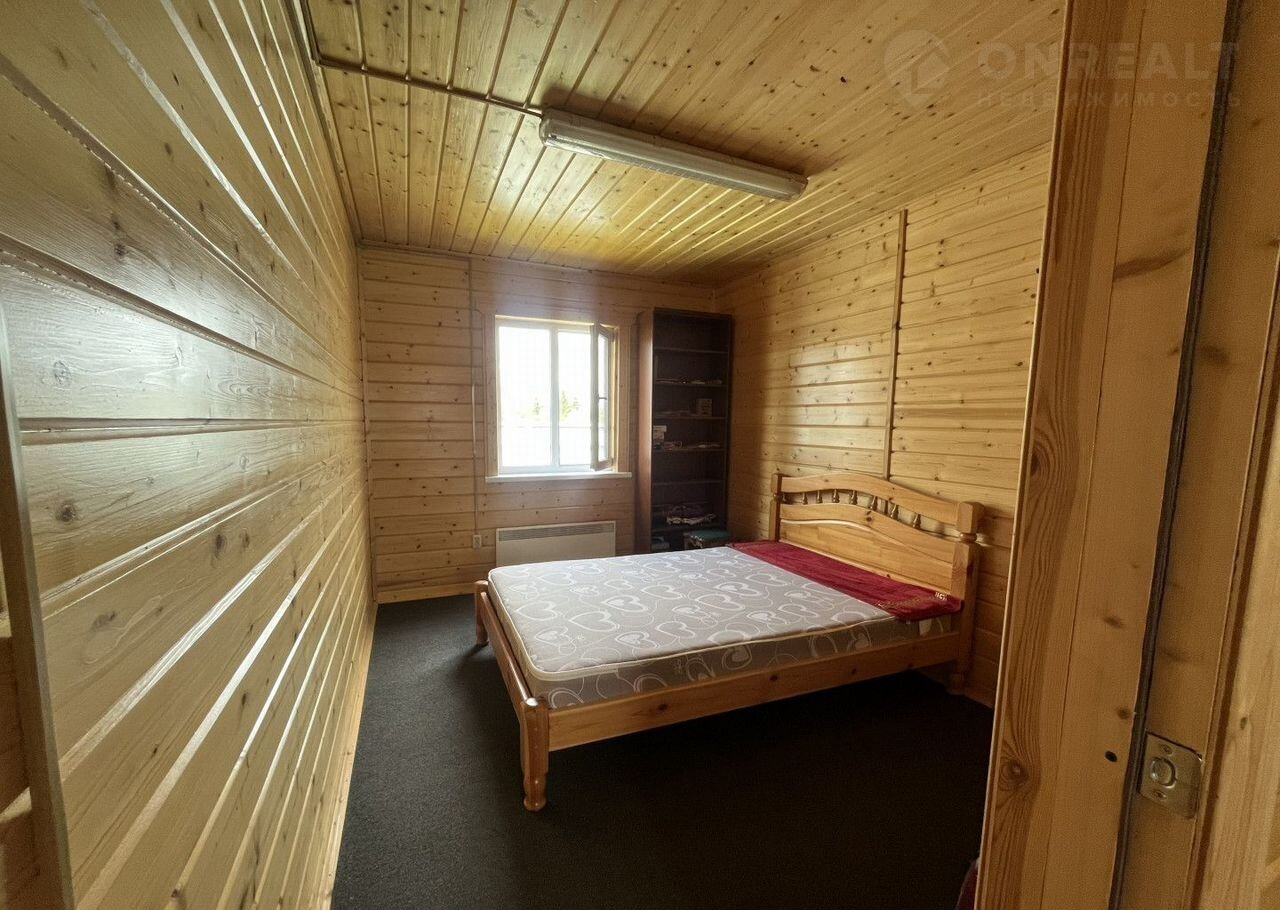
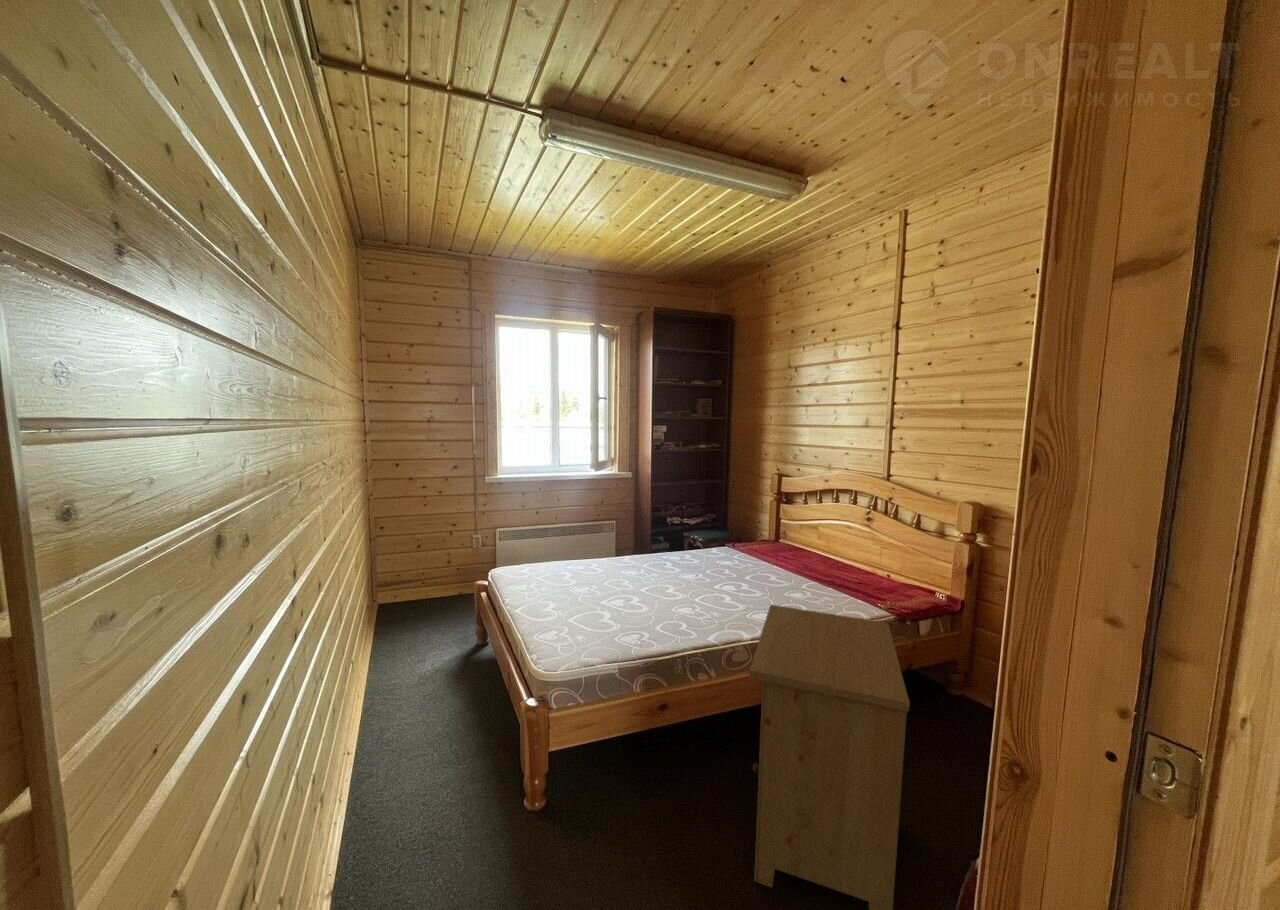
+ nightstand (820, 744)
